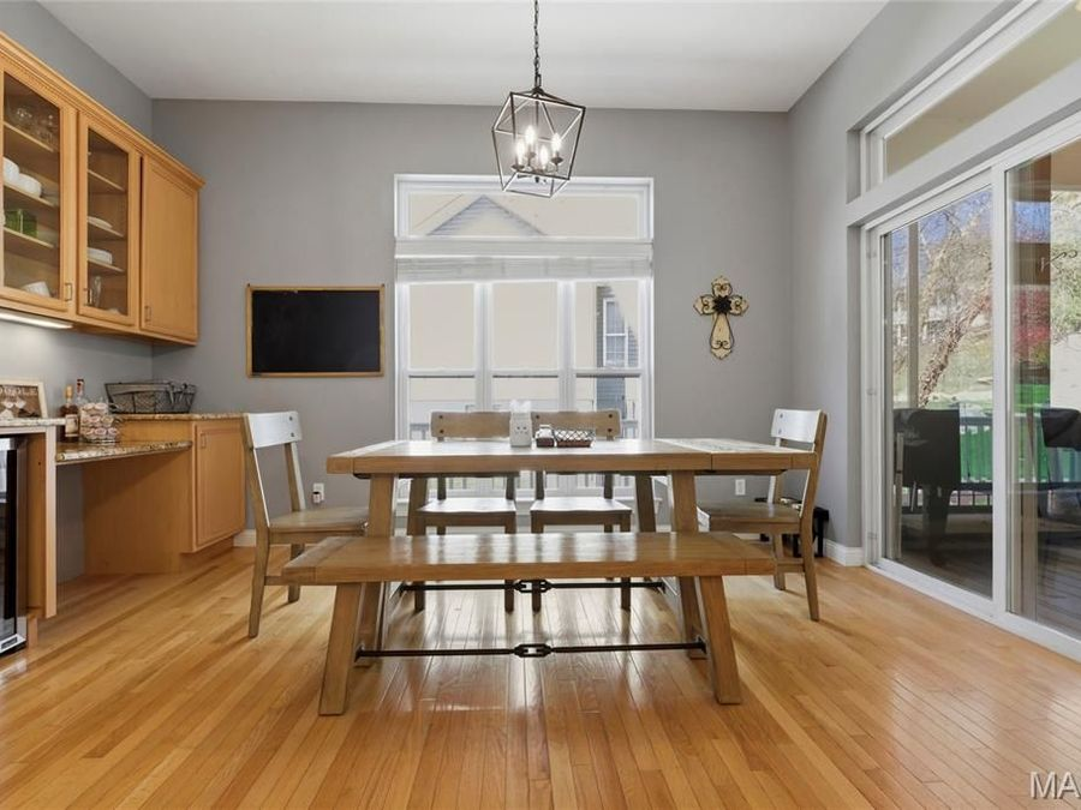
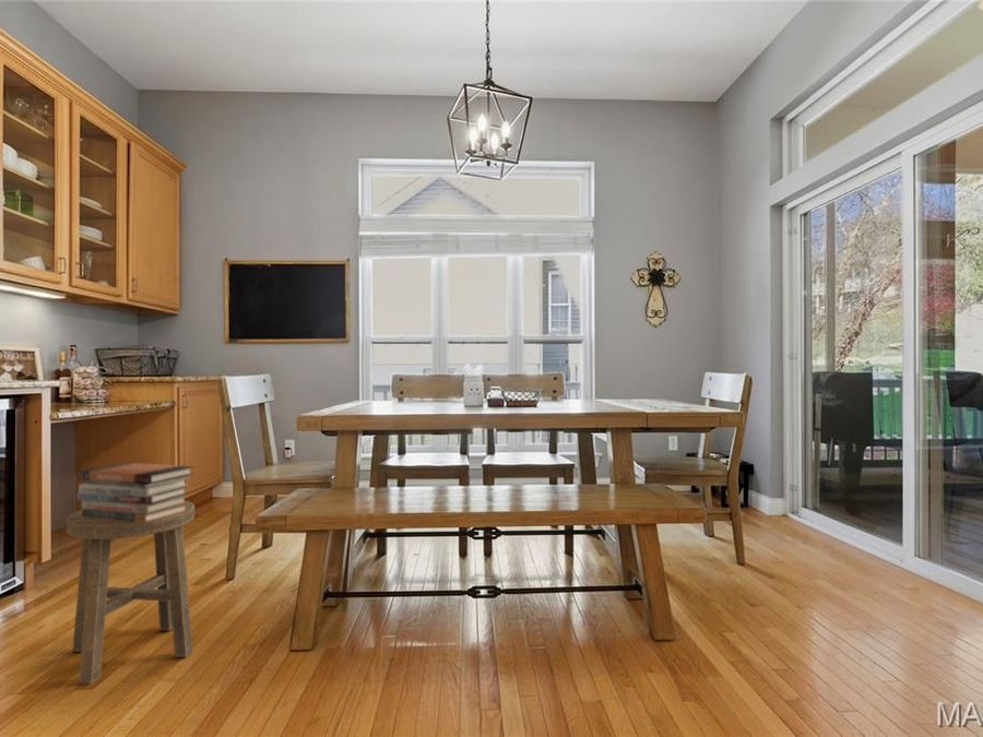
+ book stack (135, 490)
+ stool (135, 585)
